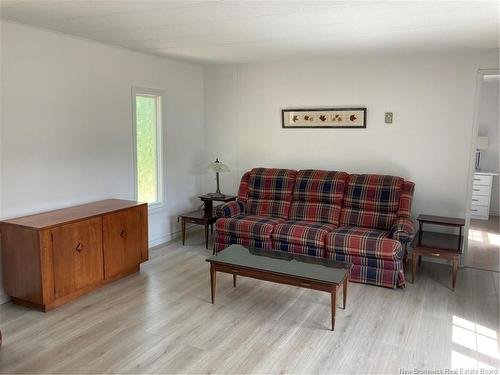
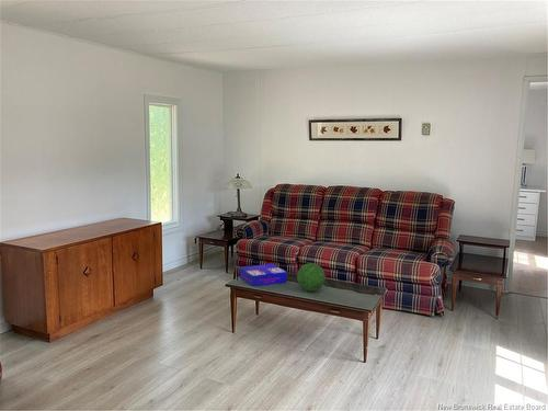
+ board game (262, 274)
+ decorative ball (310, 276)
